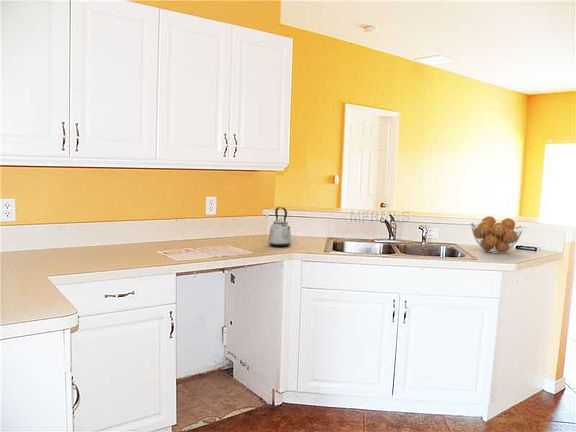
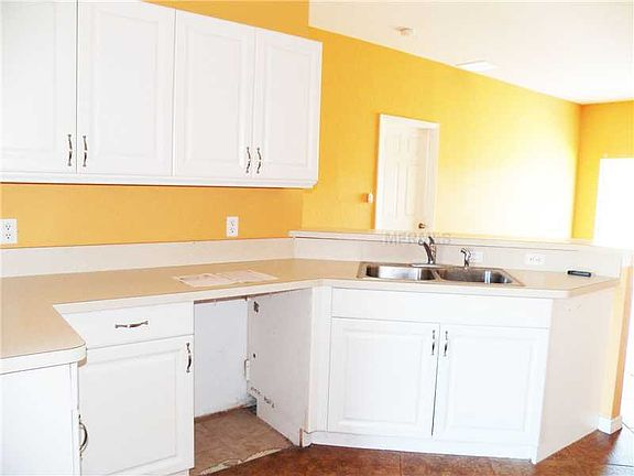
- fruit basket (495, 234)
- kettle (282, 227)
